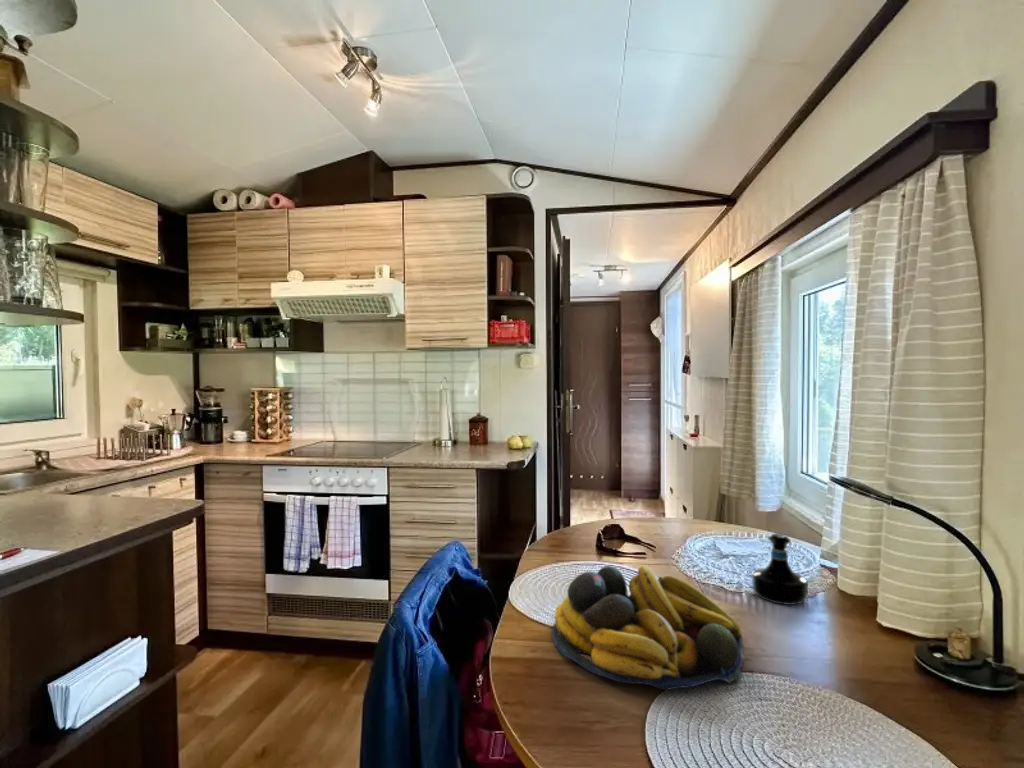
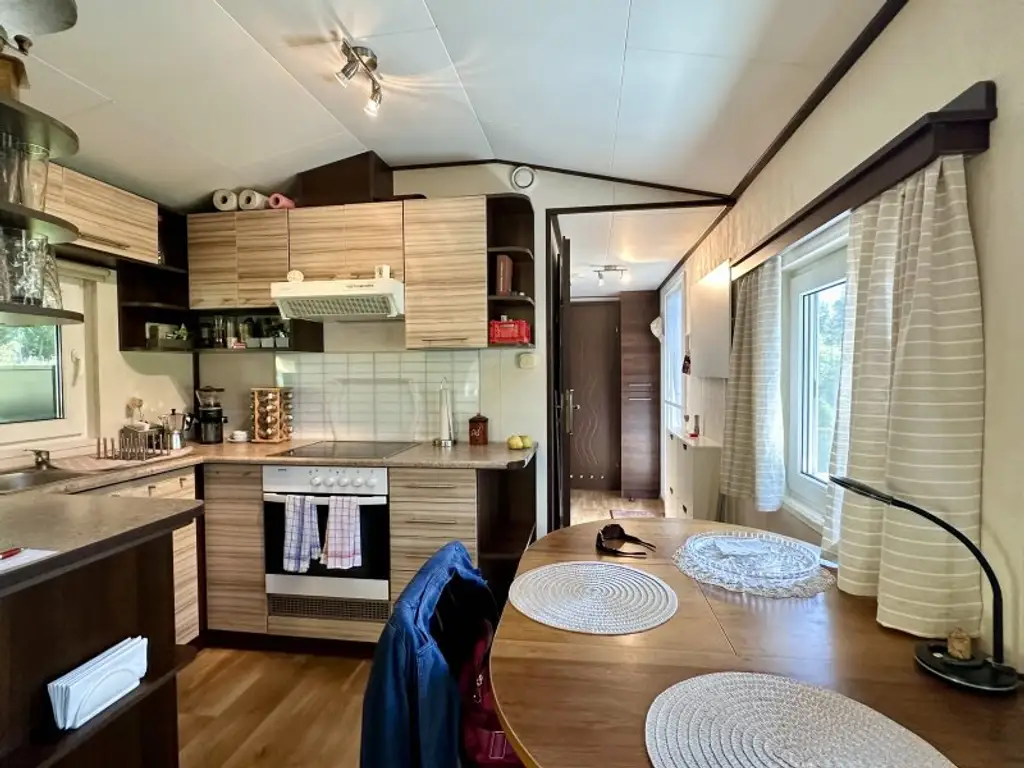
- tequila bottle (779, 565)
- fruit bowl (643, 606)
